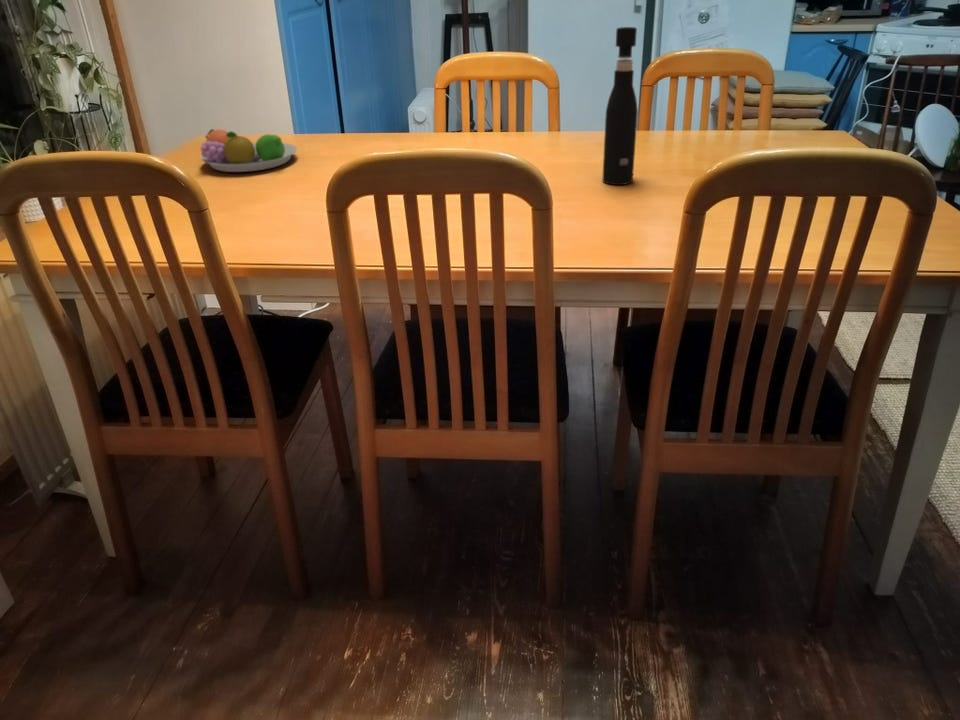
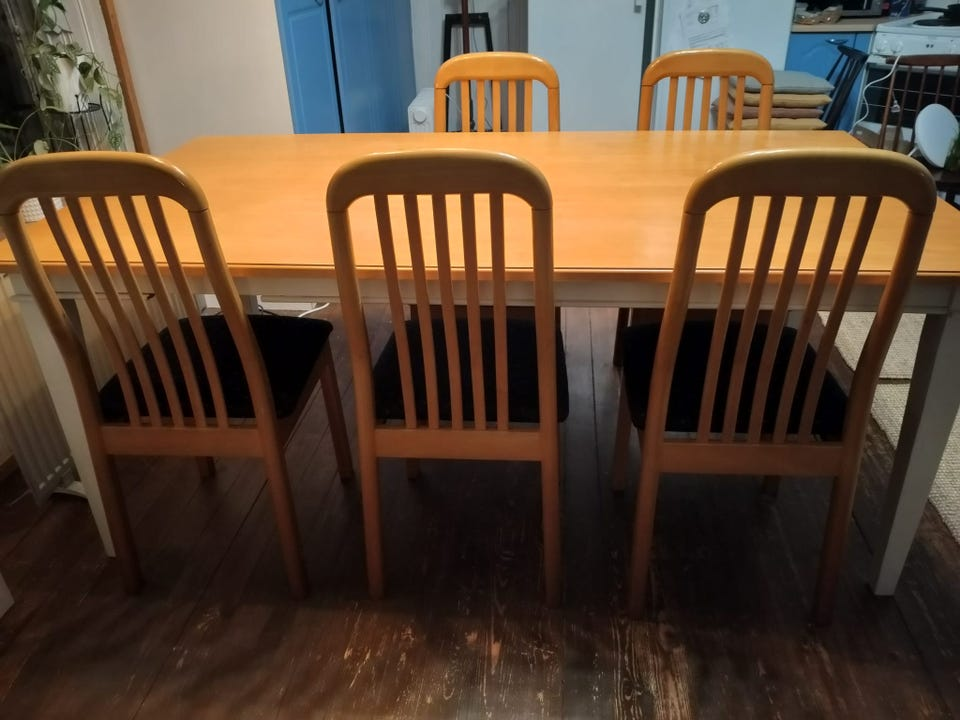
- fruit bowl (248, 144)
- pepper grinder (621, 108)
